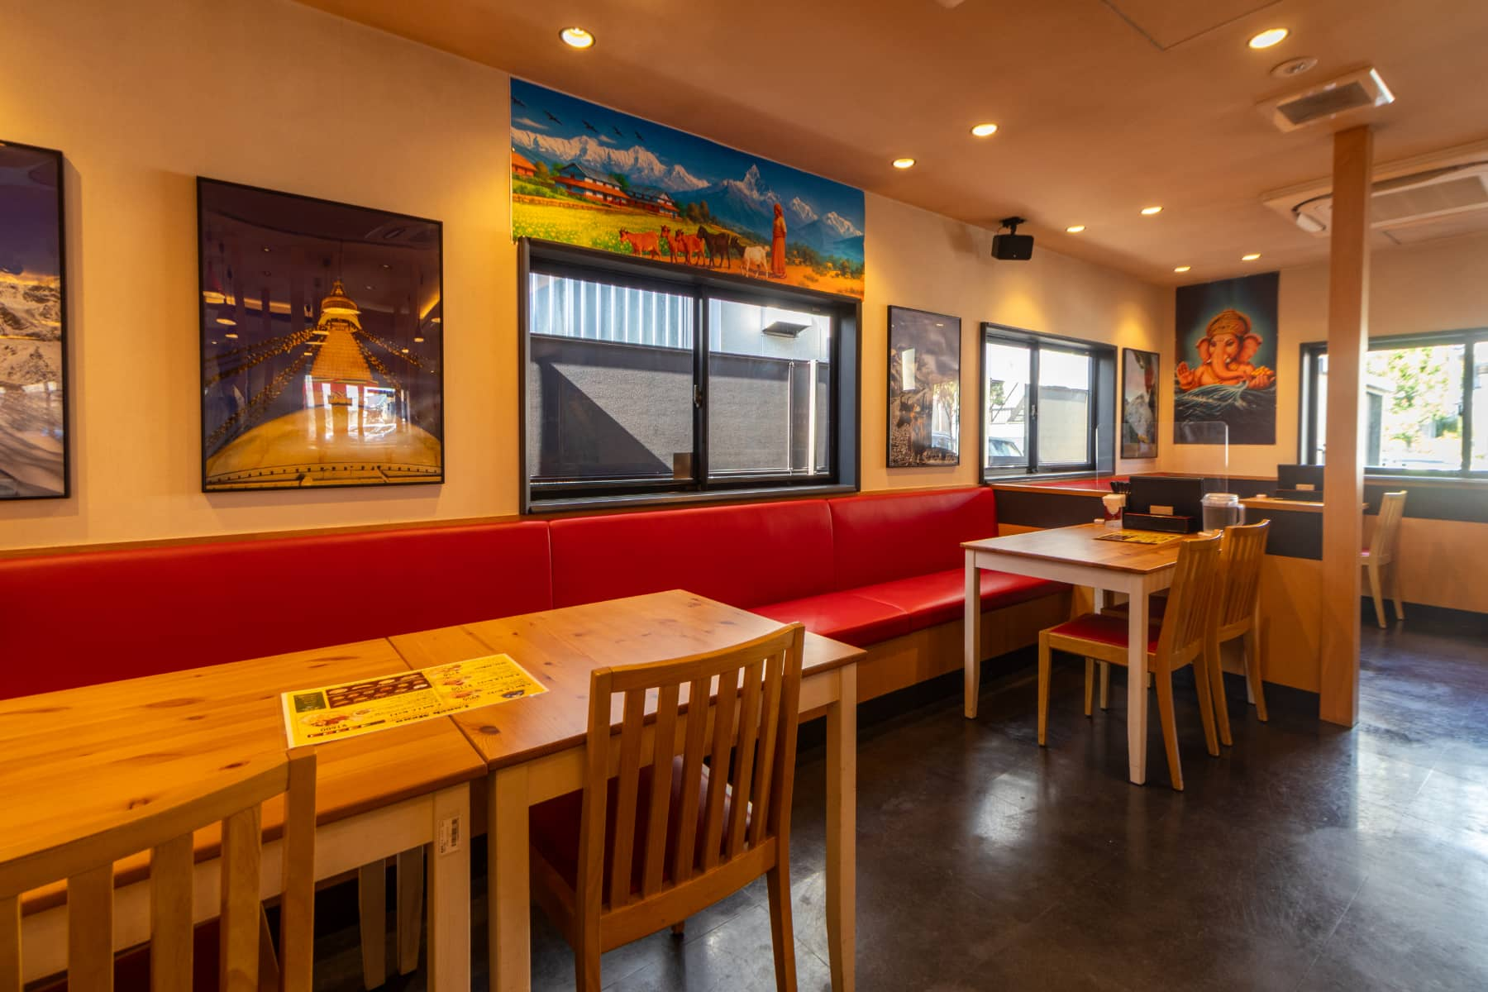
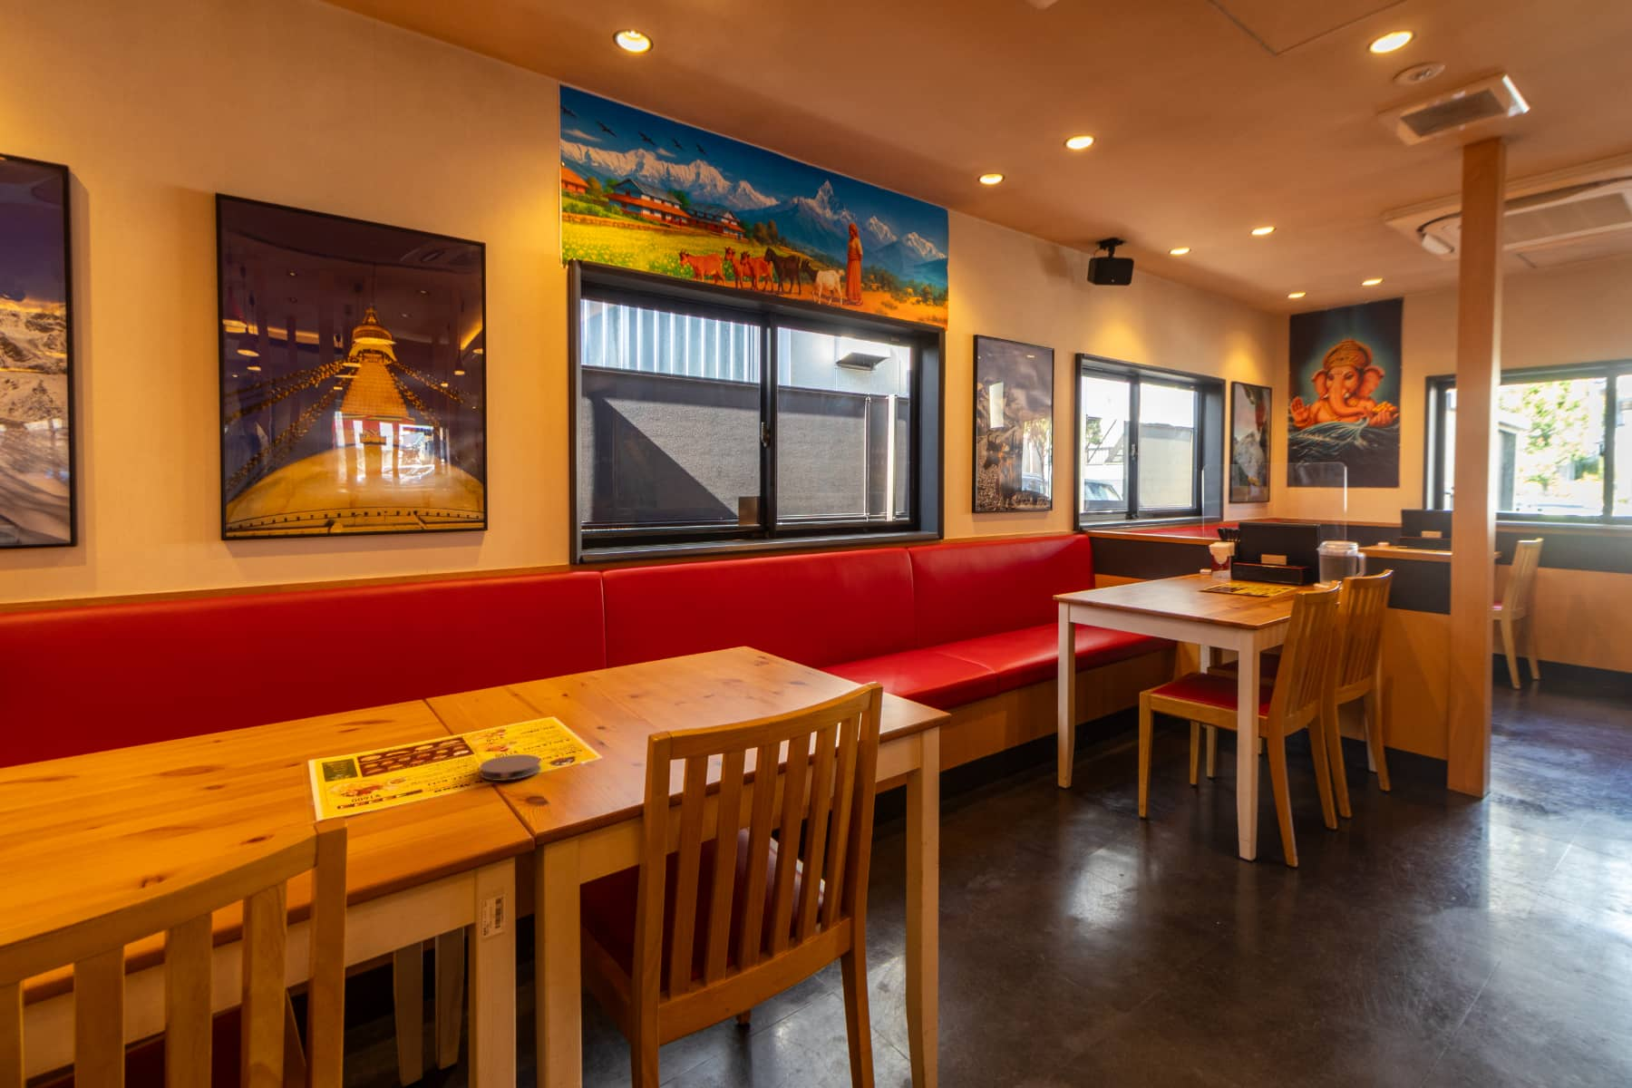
+ coaster (510, 767)
